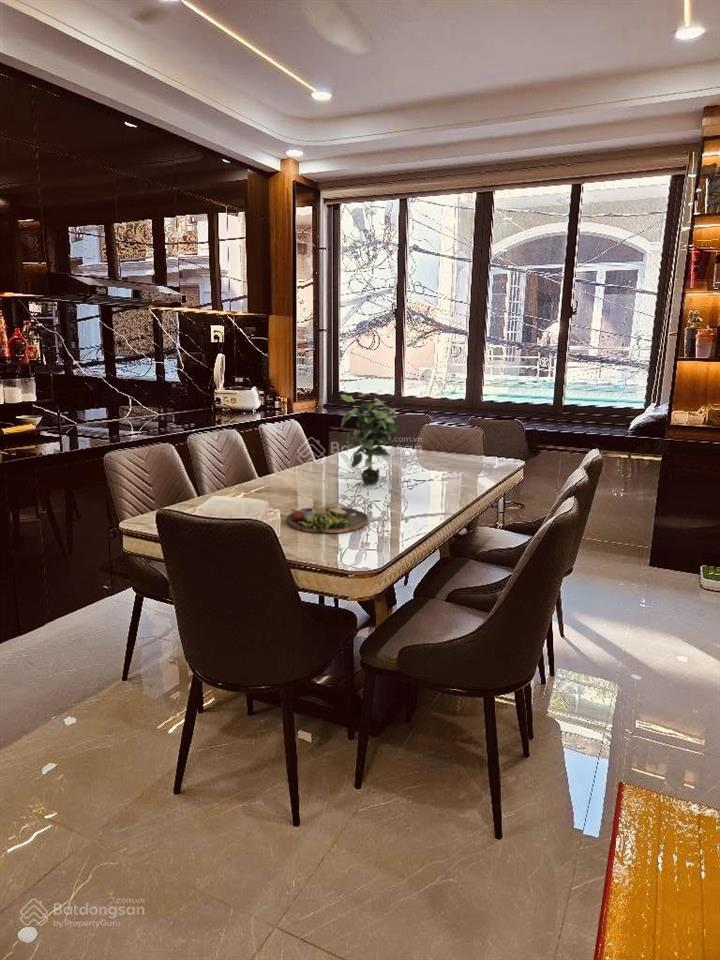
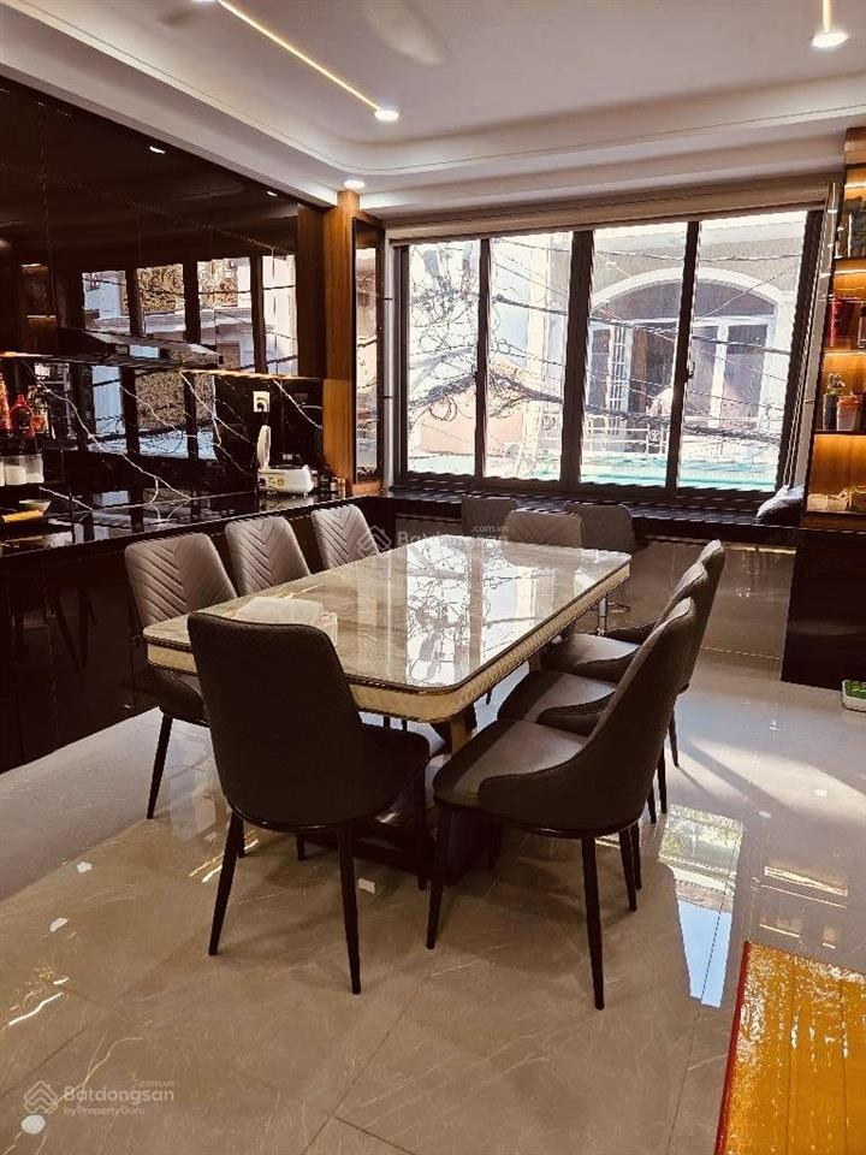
- potted plant (370, 440)
- dinner plate (327, 512)
